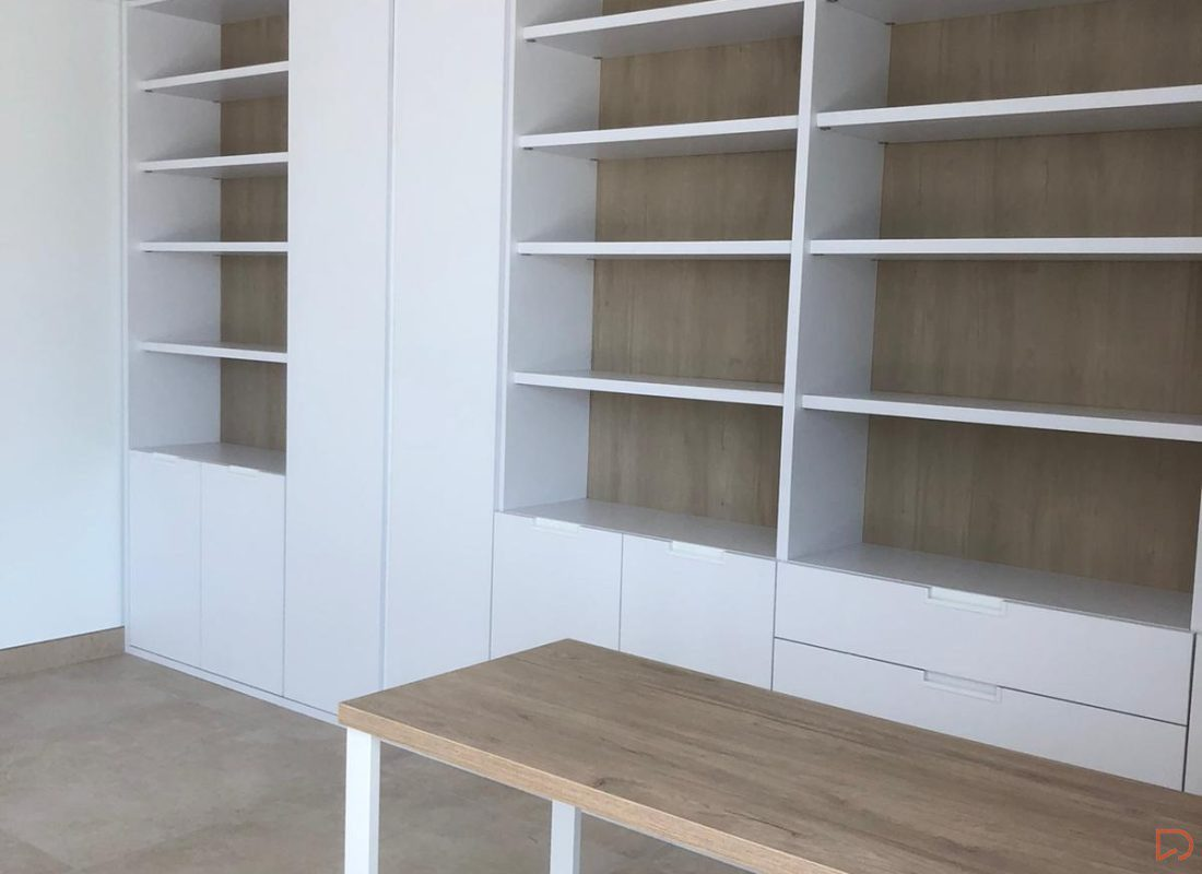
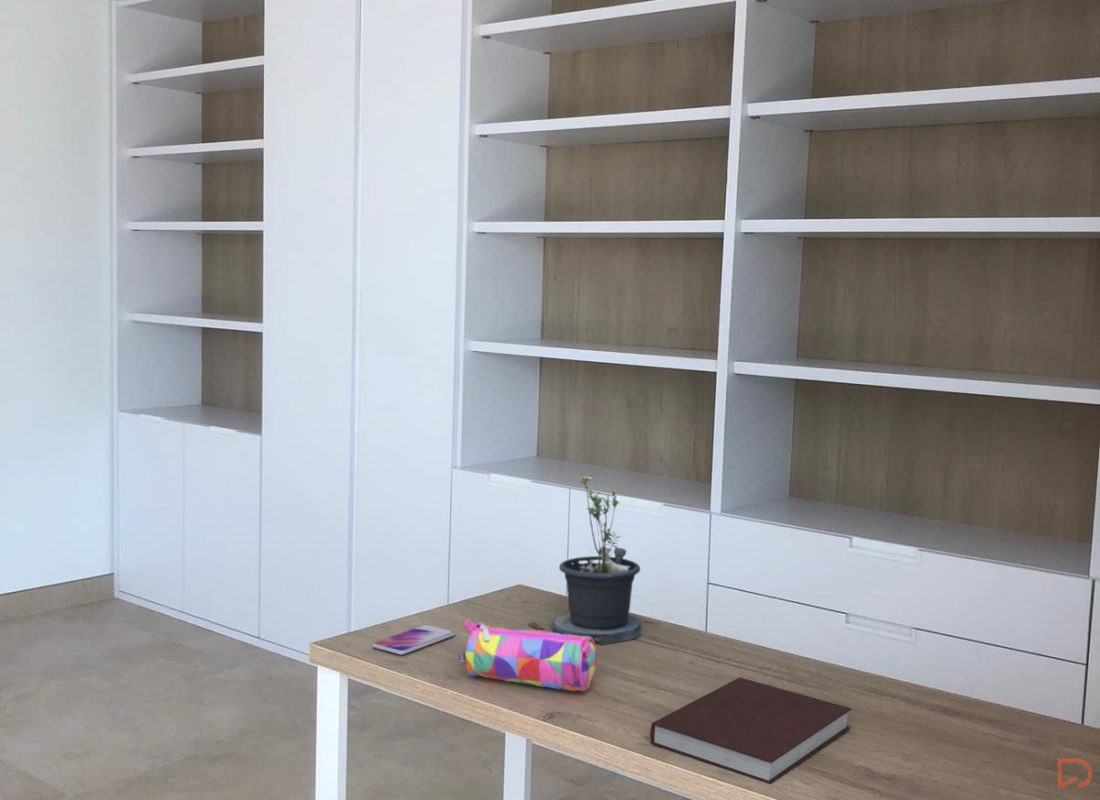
+ notebook (753, 725)
+ smartphone (414, 639)
+ pencil case (528, 655)
+ potted plant (596, 550)
